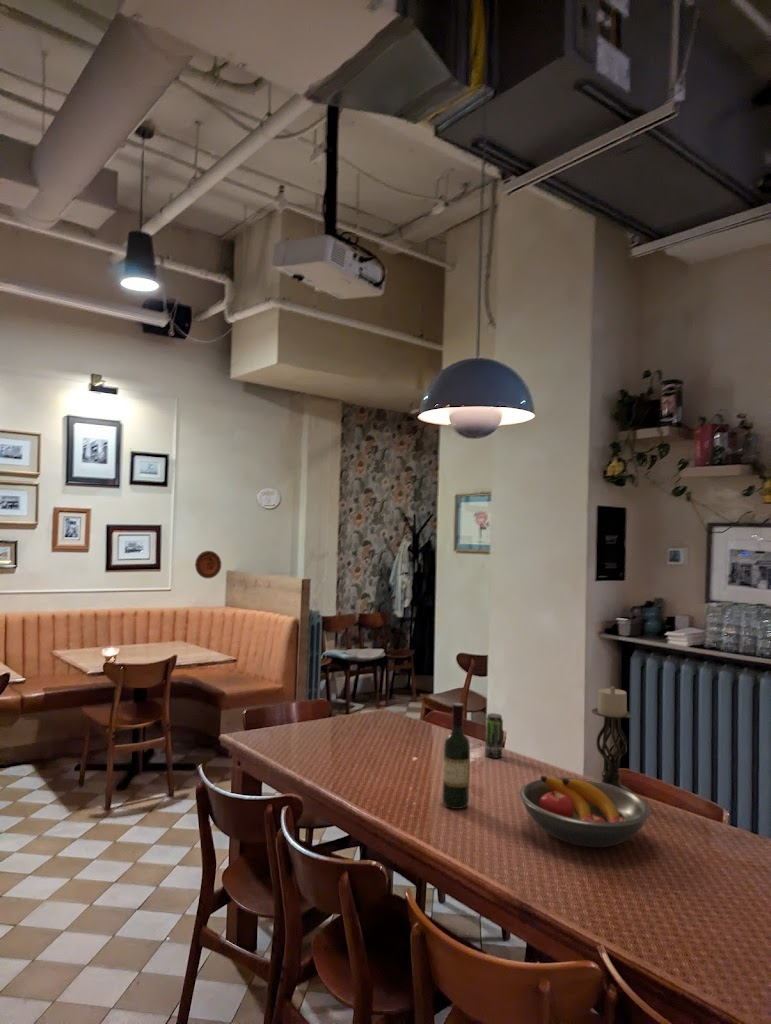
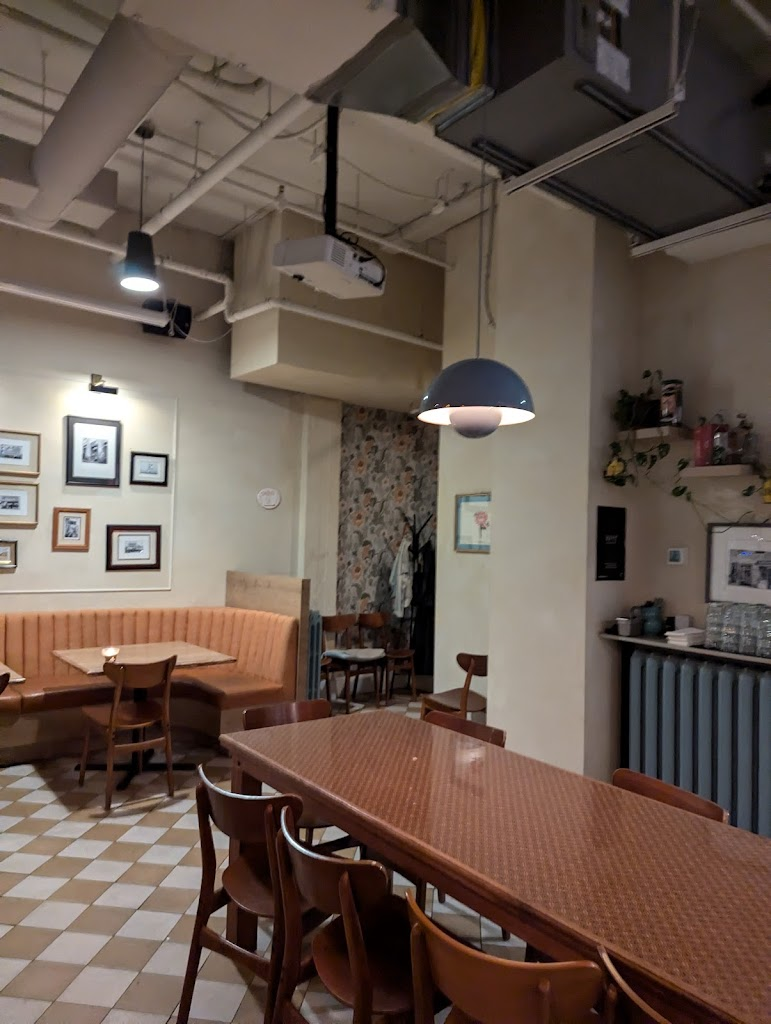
- wine bottle (456, 754)
- beverage can (493, 735)
- fruit bowl (582, 812)
- candle holder (613, 742)
- decorative plate (208, 564)
